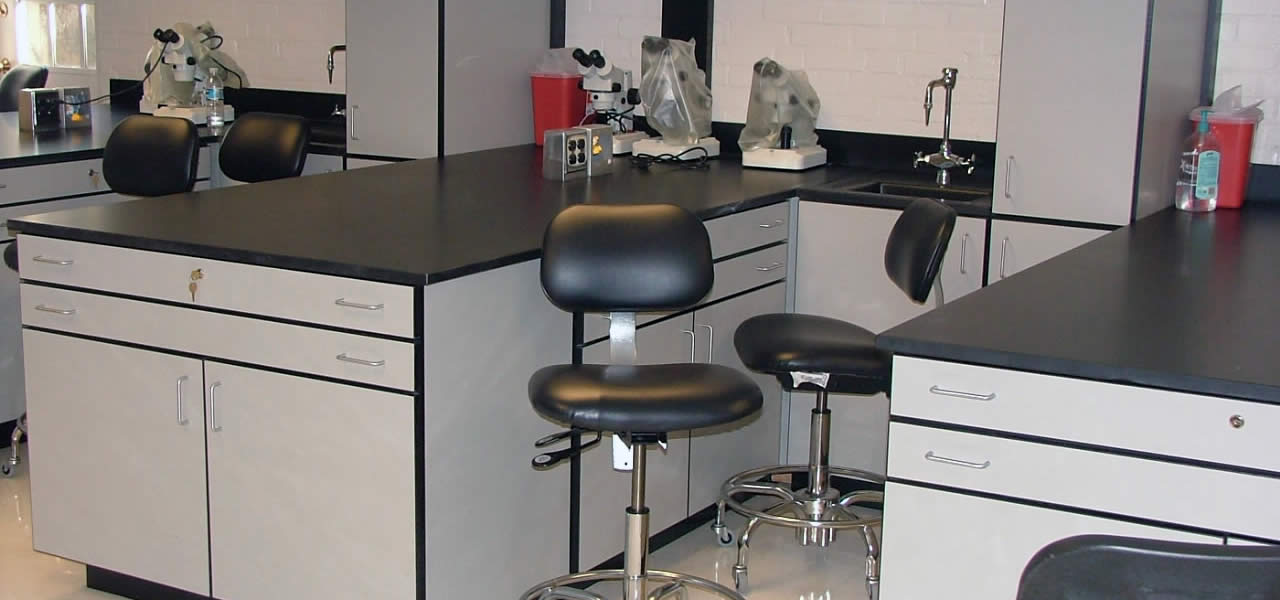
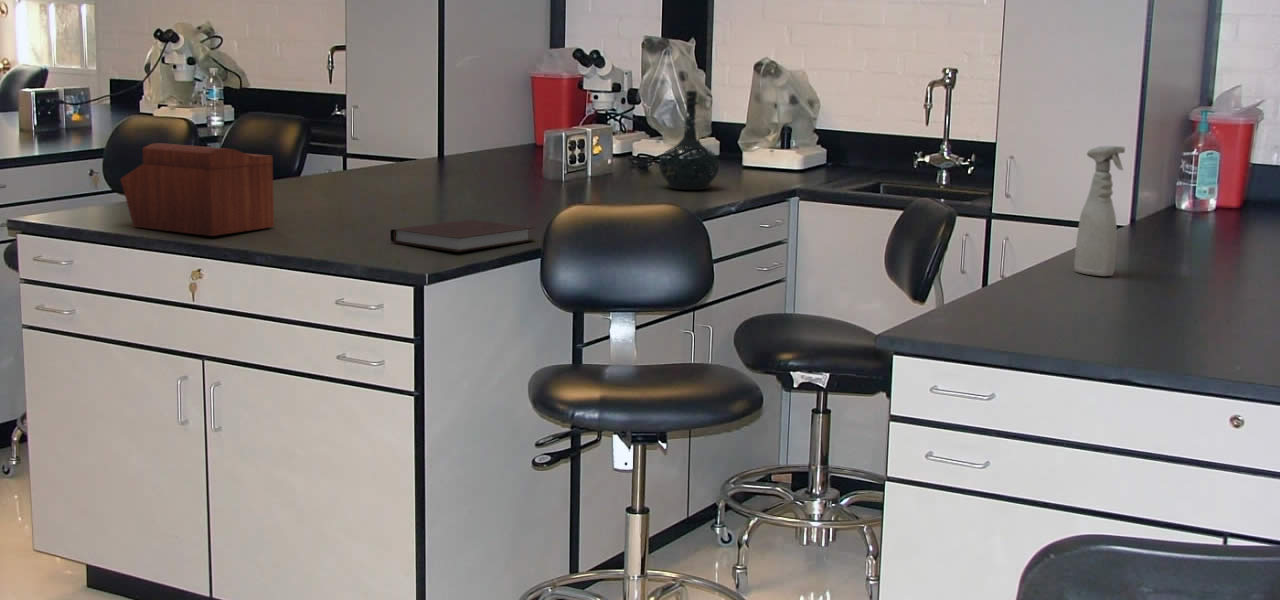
+ notebook (463, 234)
+ spray bottle (1098, 209)
+ bottle (689, 139)
+ sewing box (199, 185)
